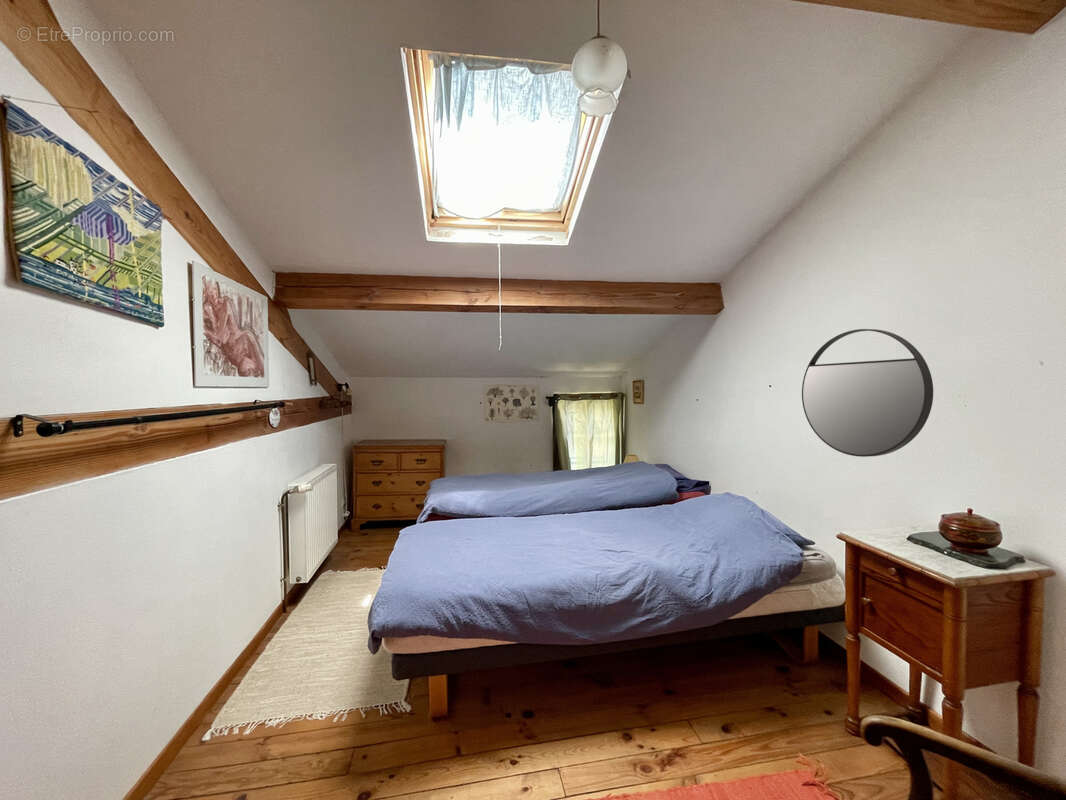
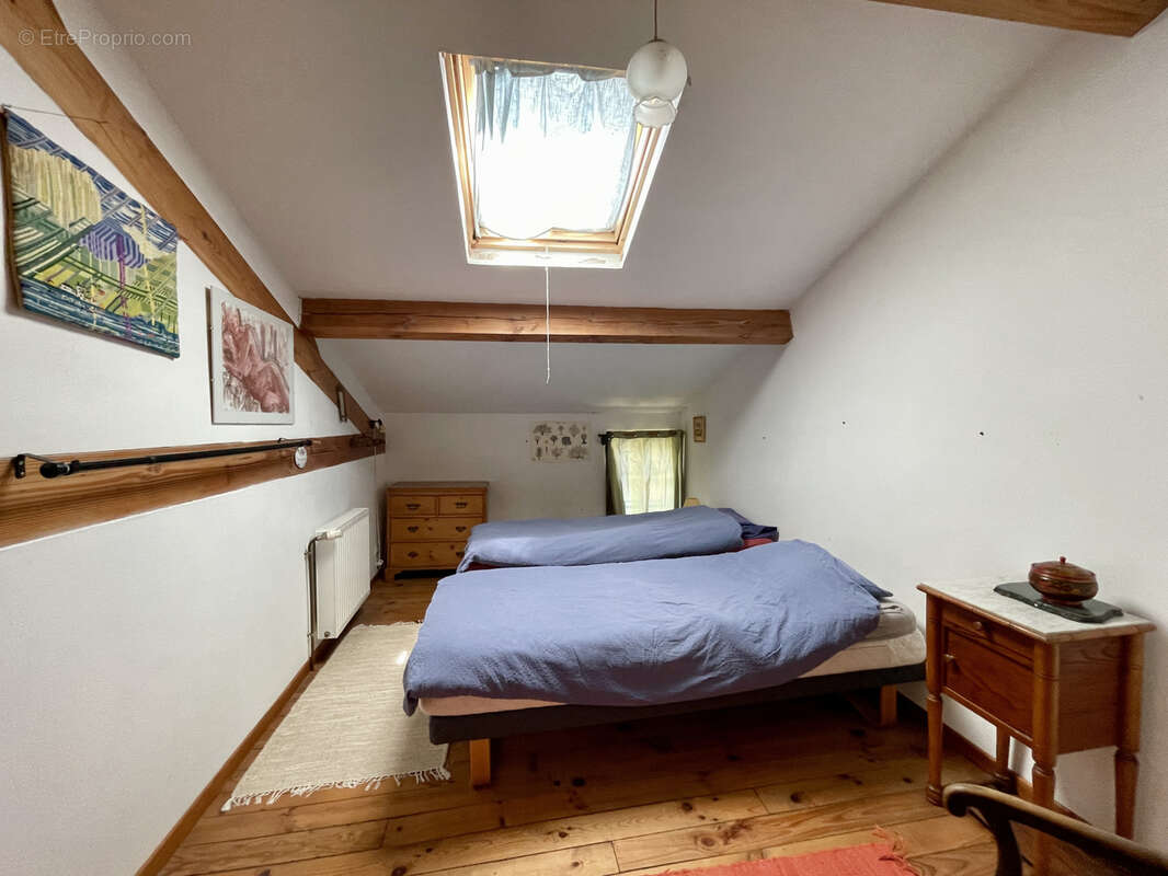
- home mirror (857, 393)
